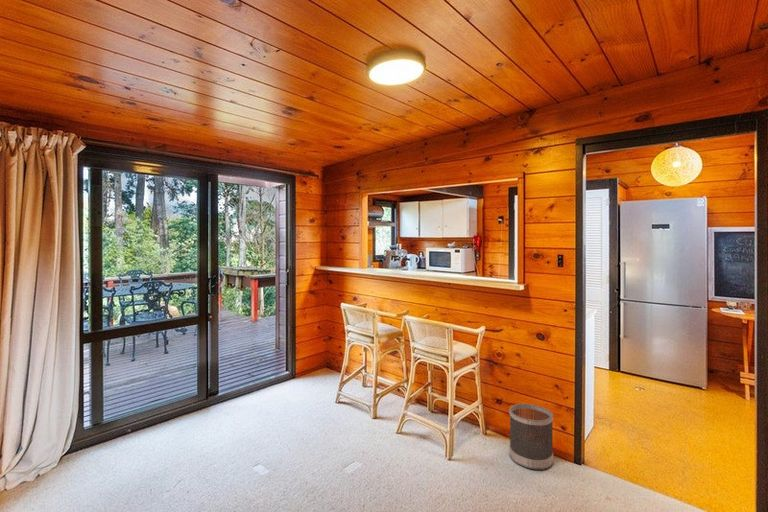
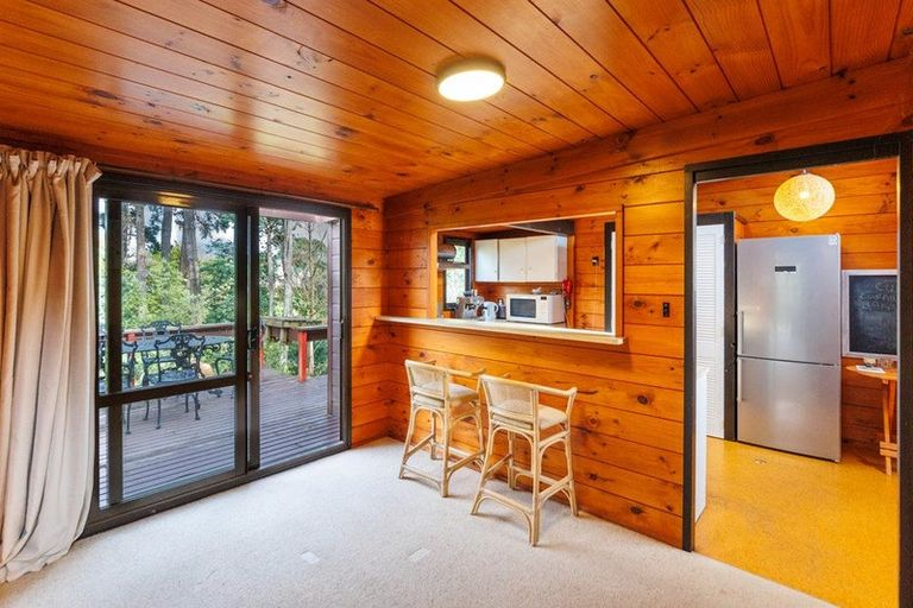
- wastebasket (530, 435)
